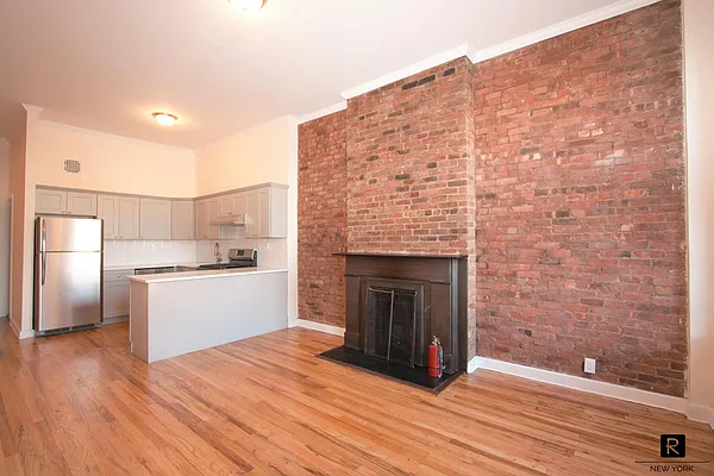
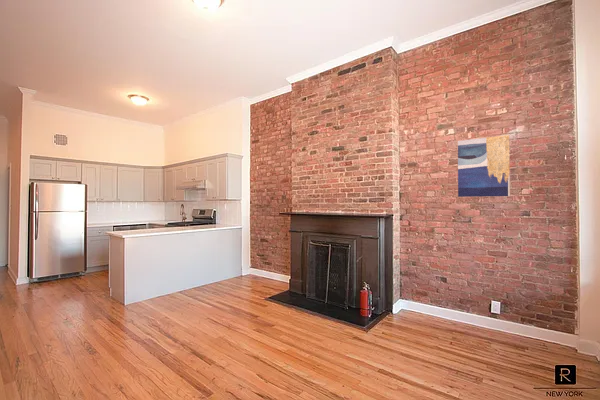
+ wall art (482, 167)
